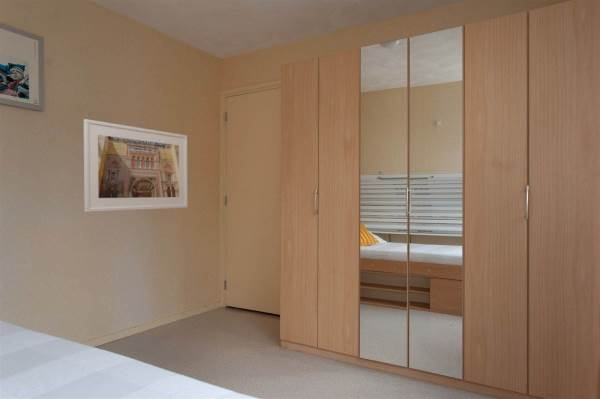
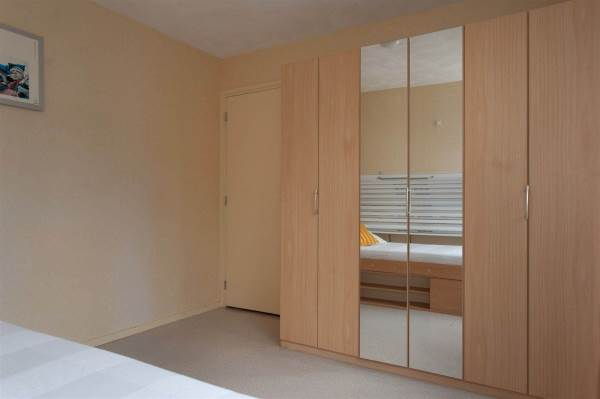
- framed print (142, 169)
